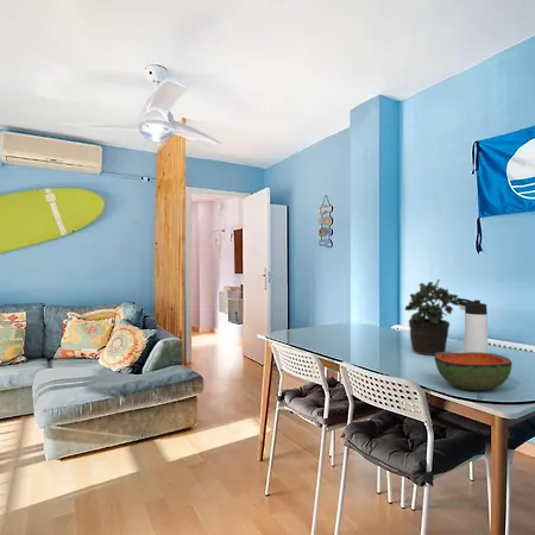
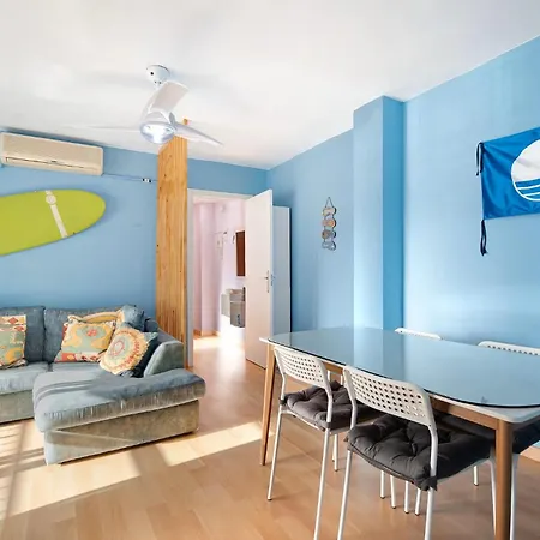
- thermos bottle (471, 334)
- potted plant (432, 315)
- bowl (471, 371)
